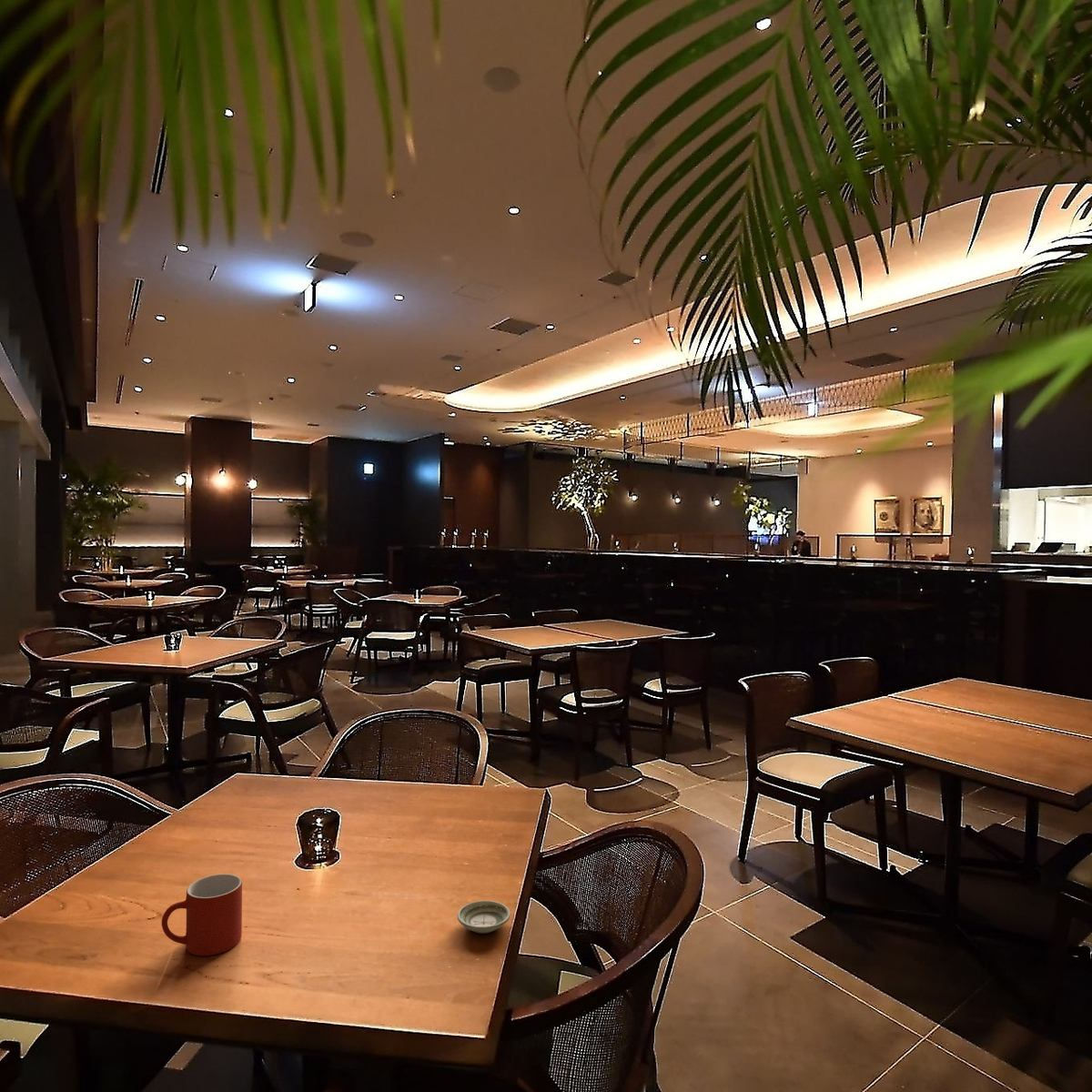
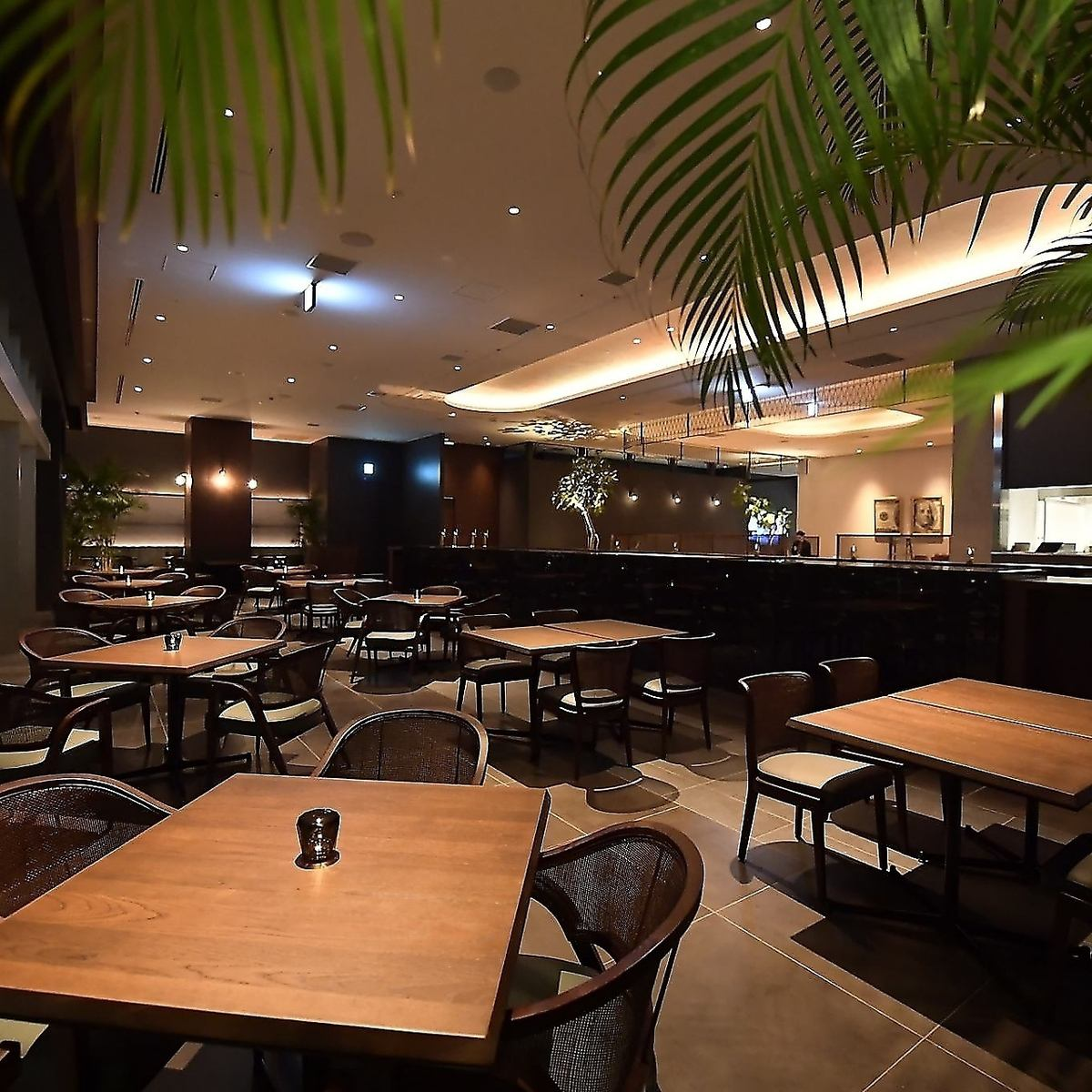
- saucer (483, 919)
- mug (203, 917)
